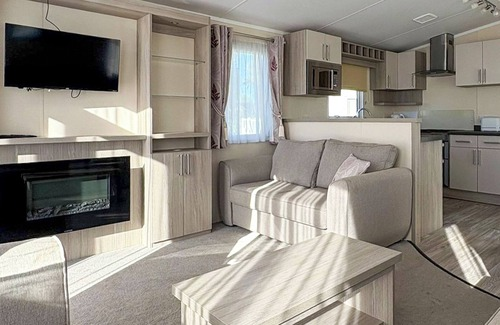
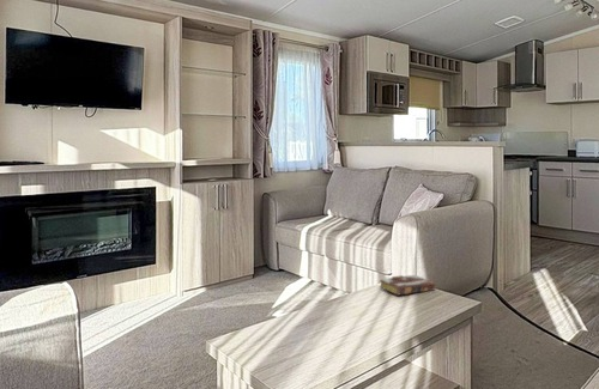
+ book (406, 284)
